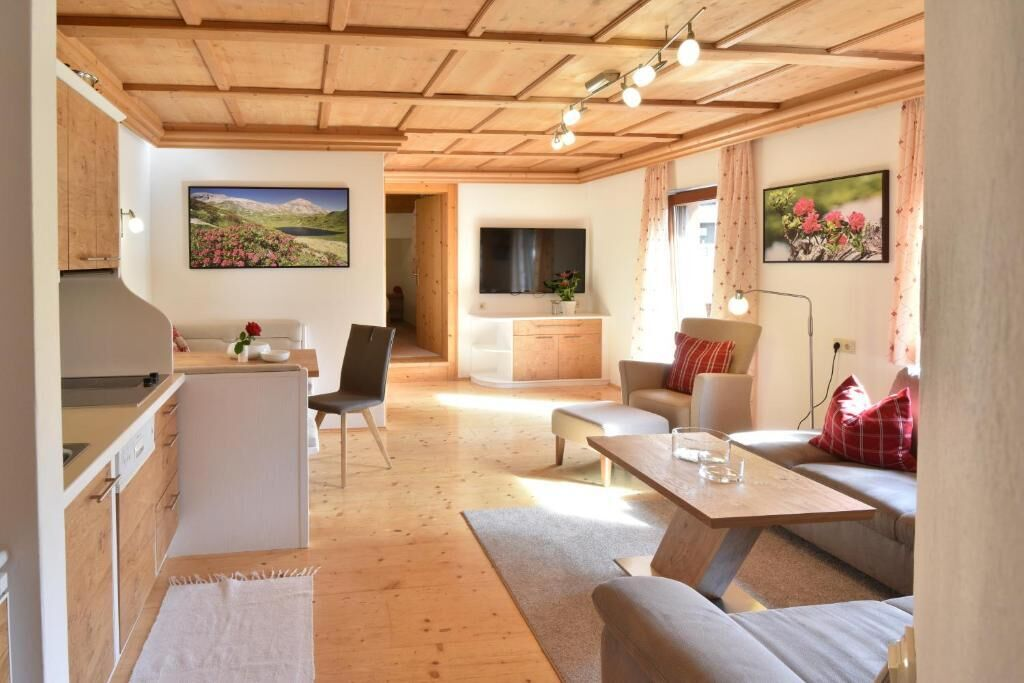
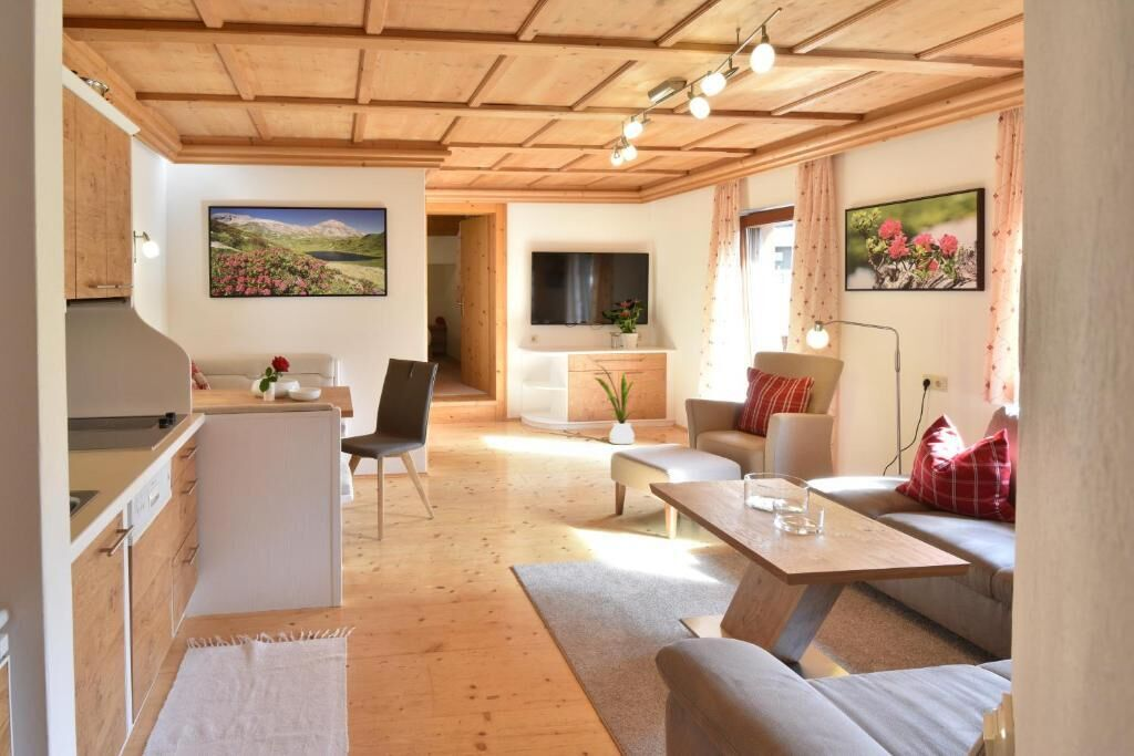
+ house plant (618, 403)
